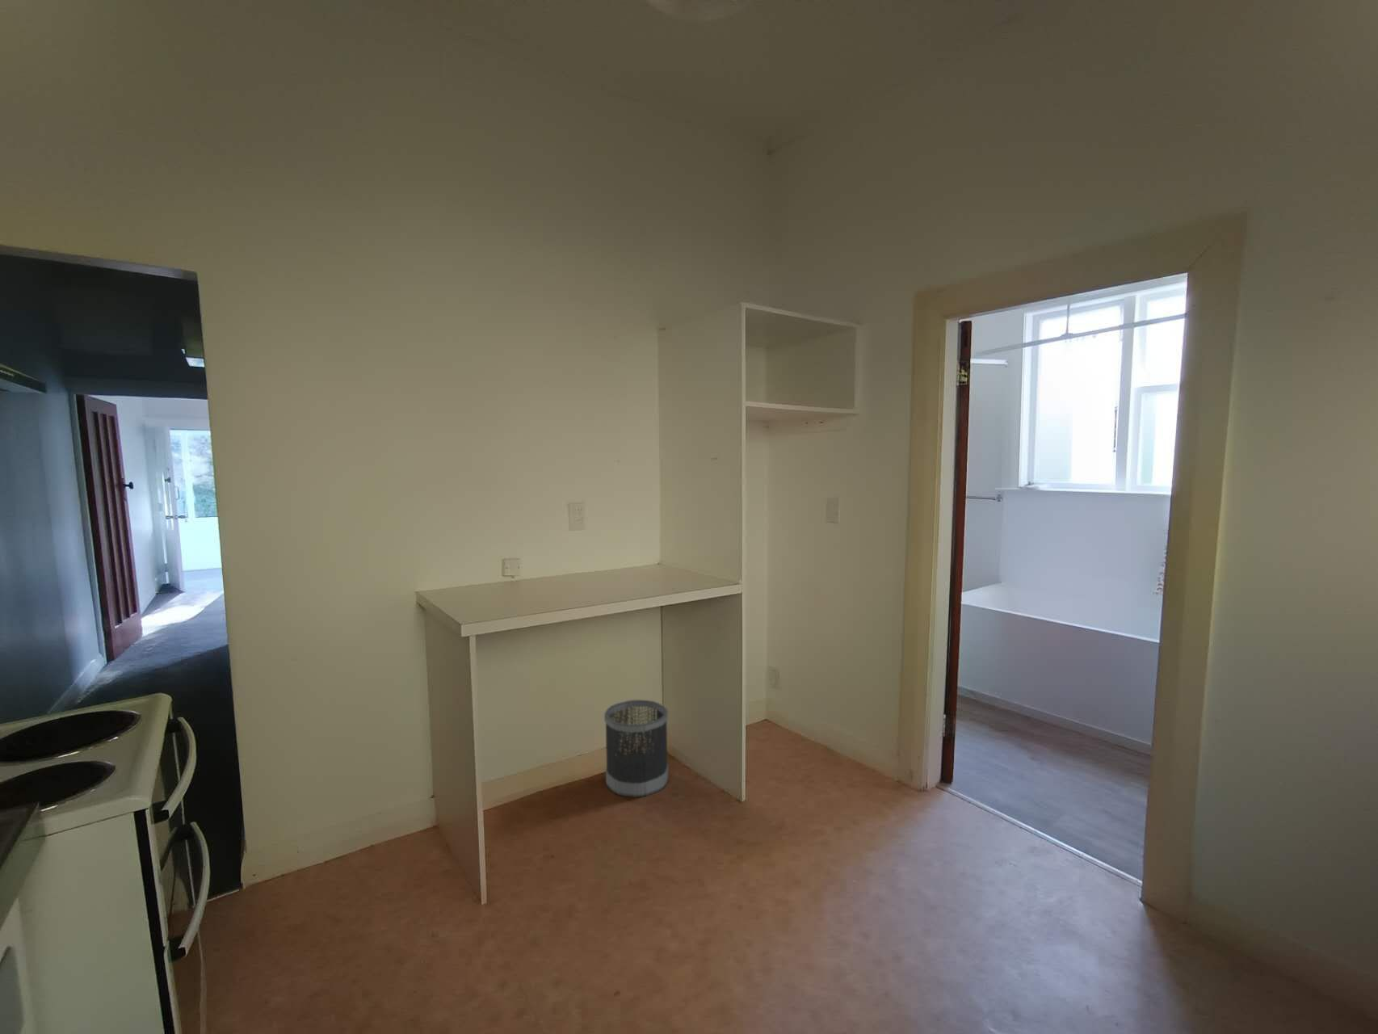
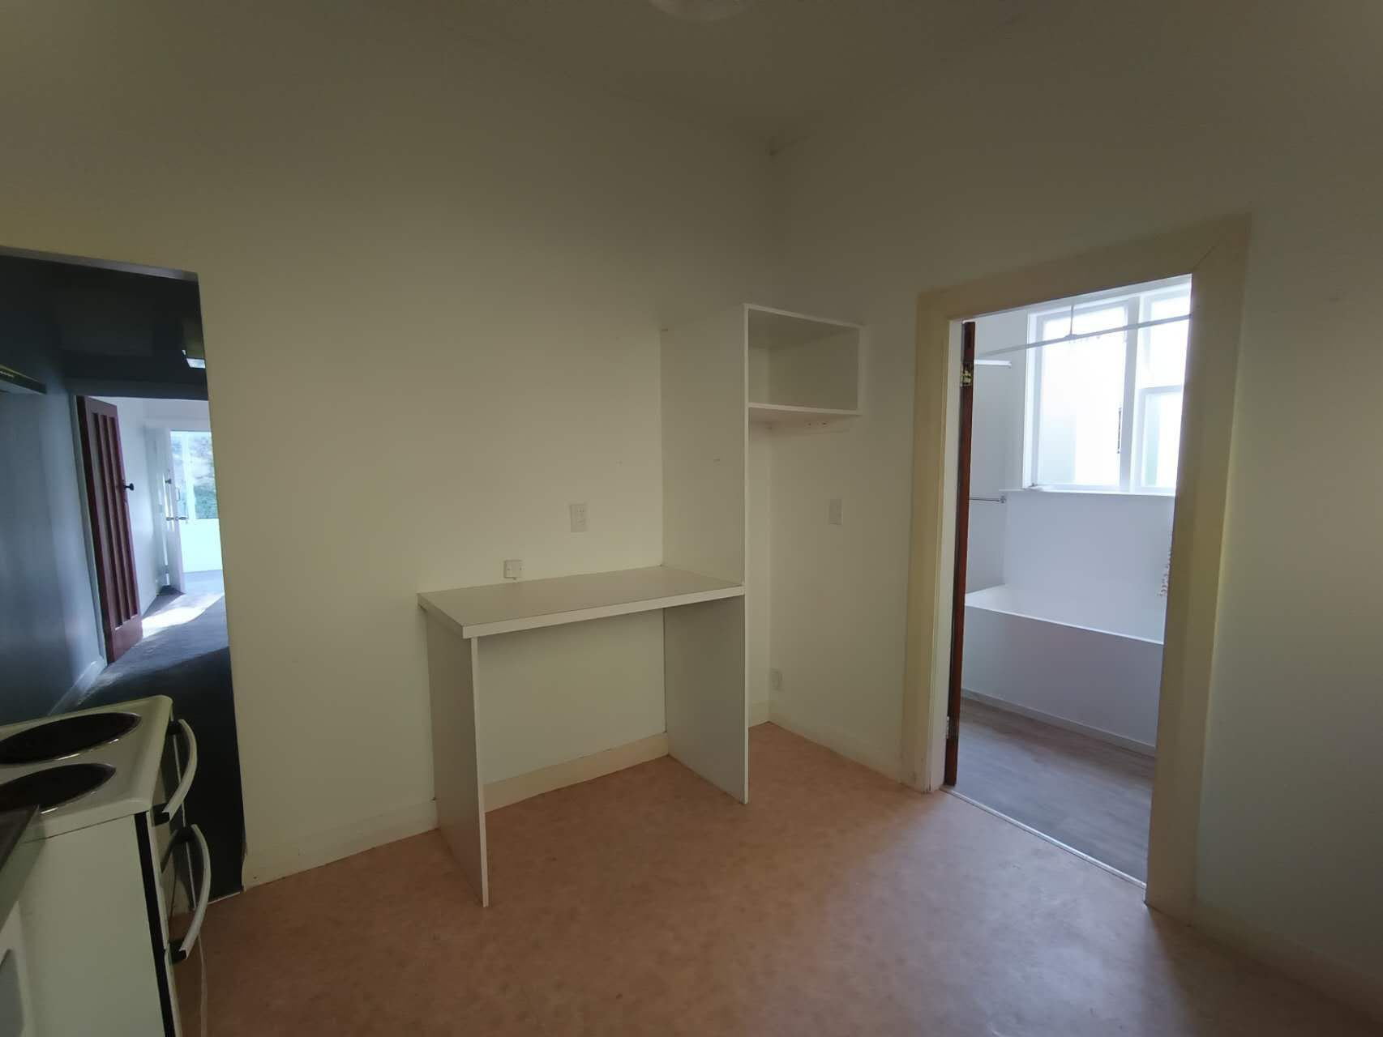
- wastebasket (636, 745)
